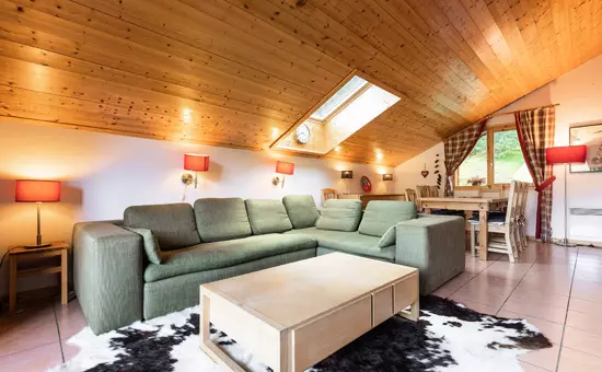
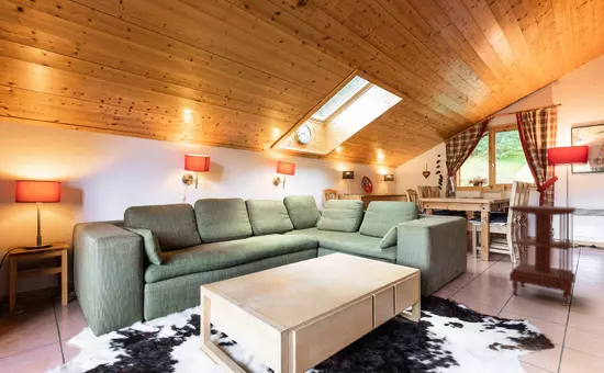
+ side table (541, 250)
